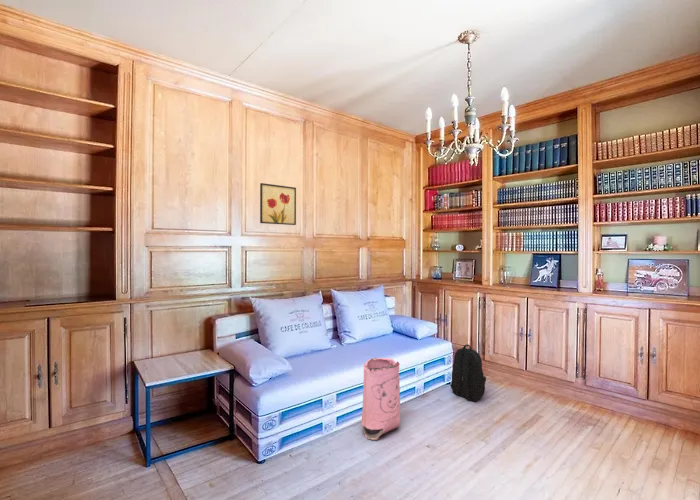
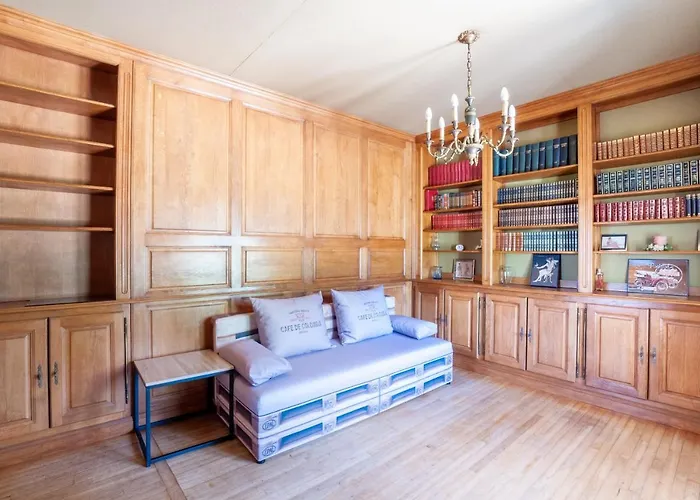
- backpack (468, 370)
- bag (381, 396)
- wall art (278, 204)
